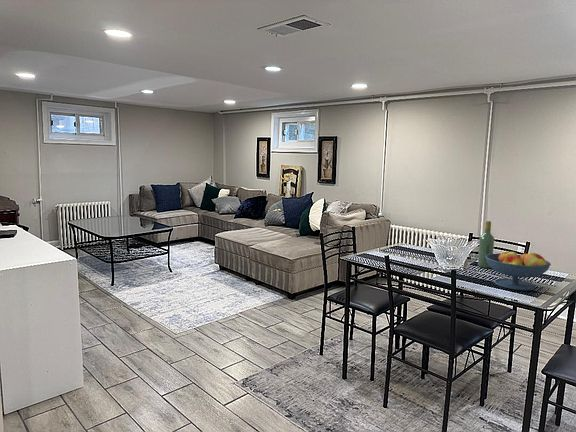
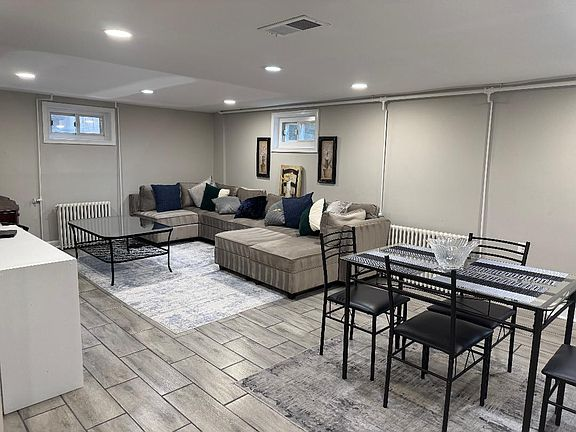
- wine bottle (486, 244)
- fruit bowl (516, 267)
